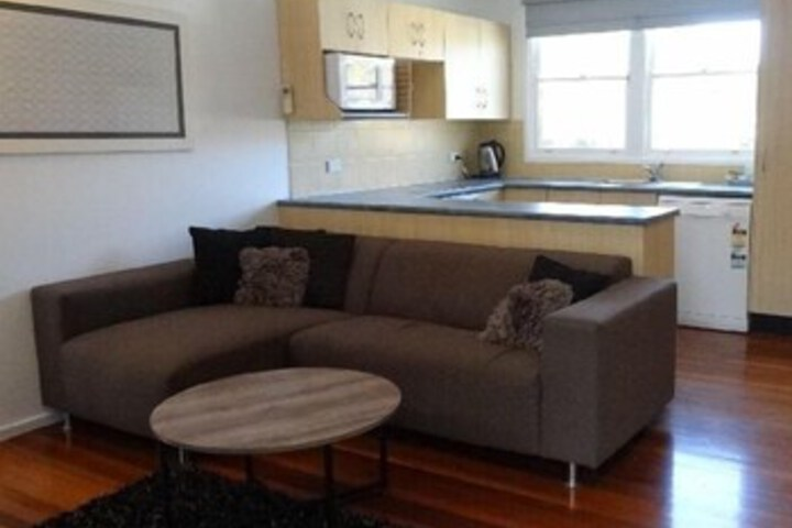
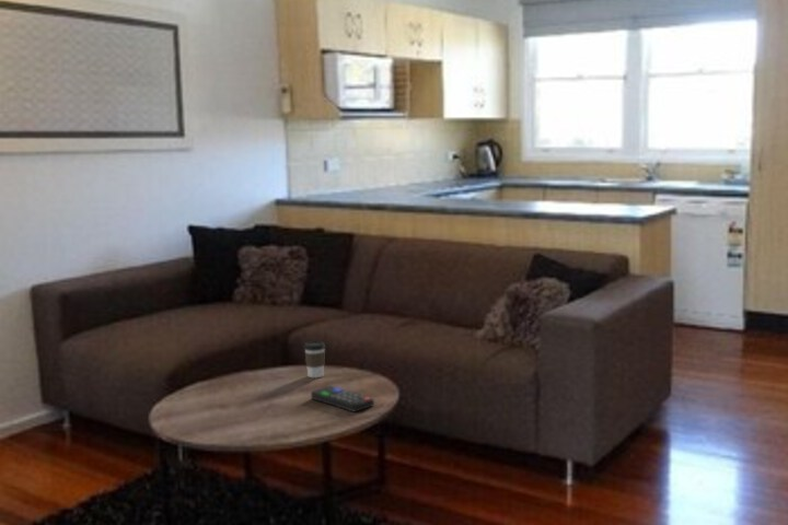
+ remote control (341, 397)
+ coffee cup (314, 359)
